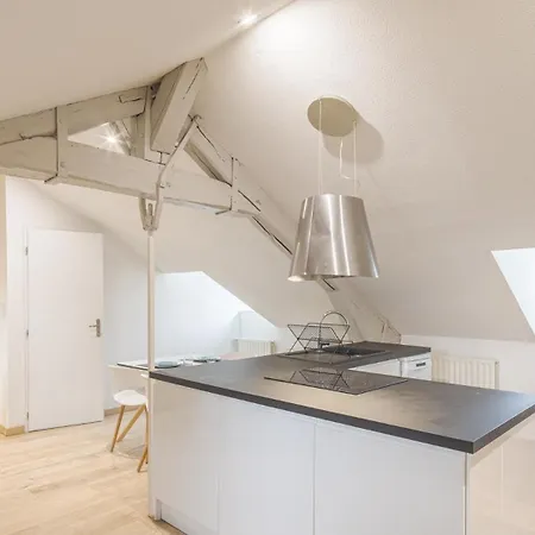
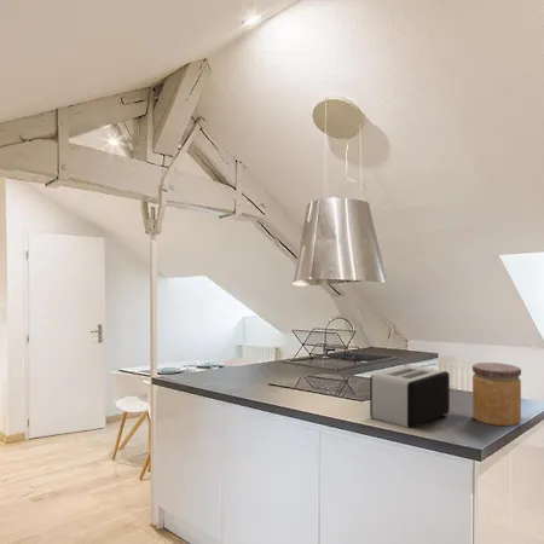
+ jar (496, 393)
+ toaster (410, 394)
